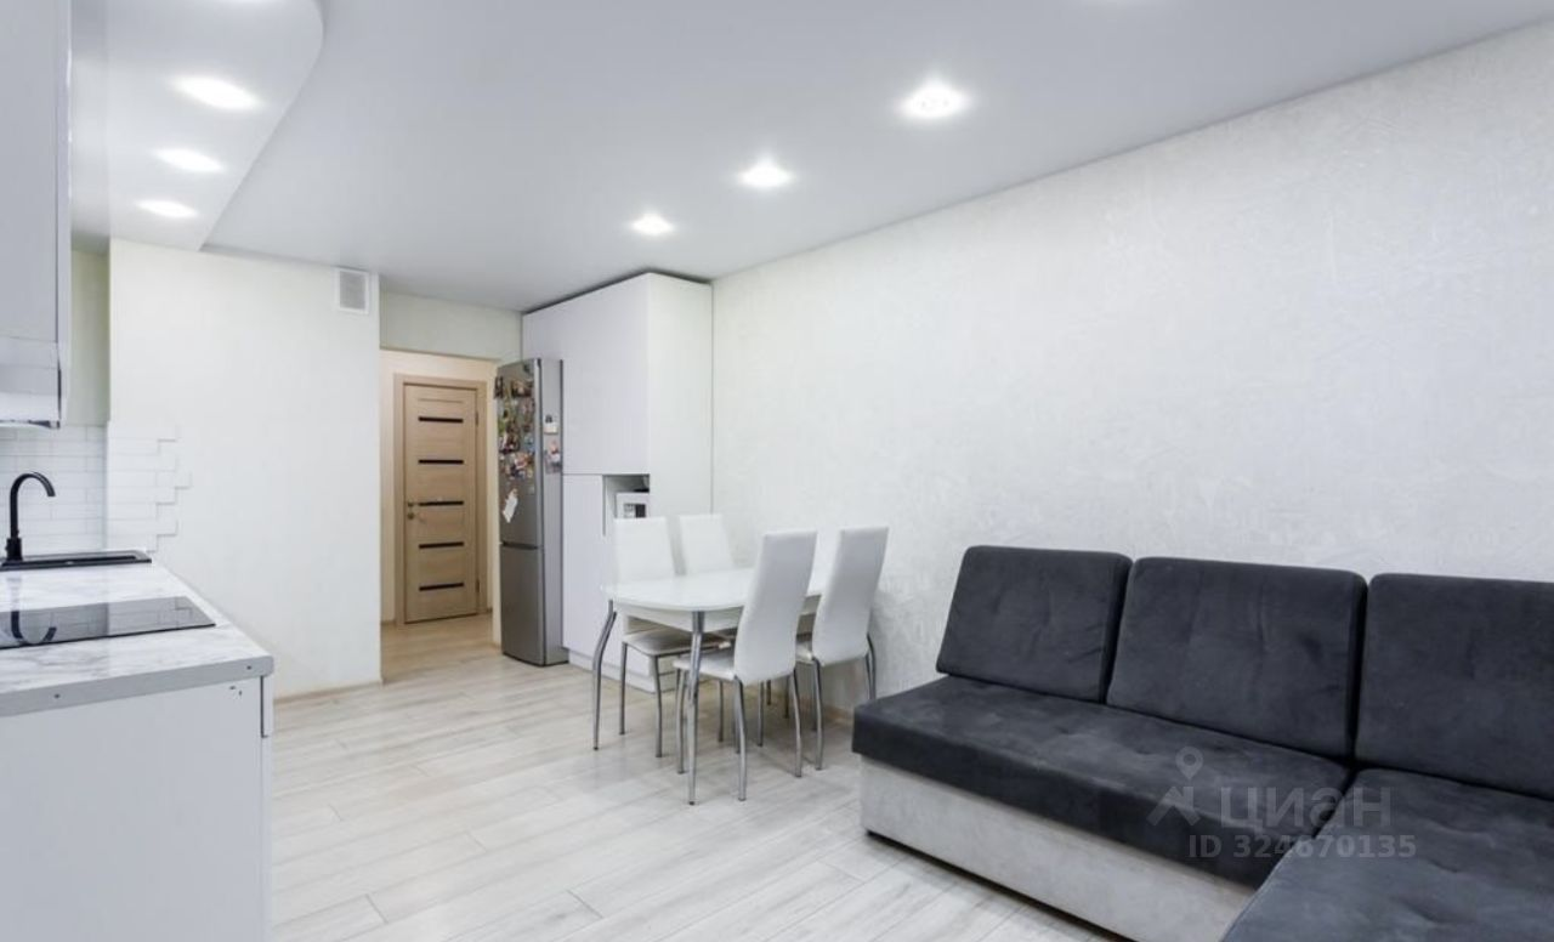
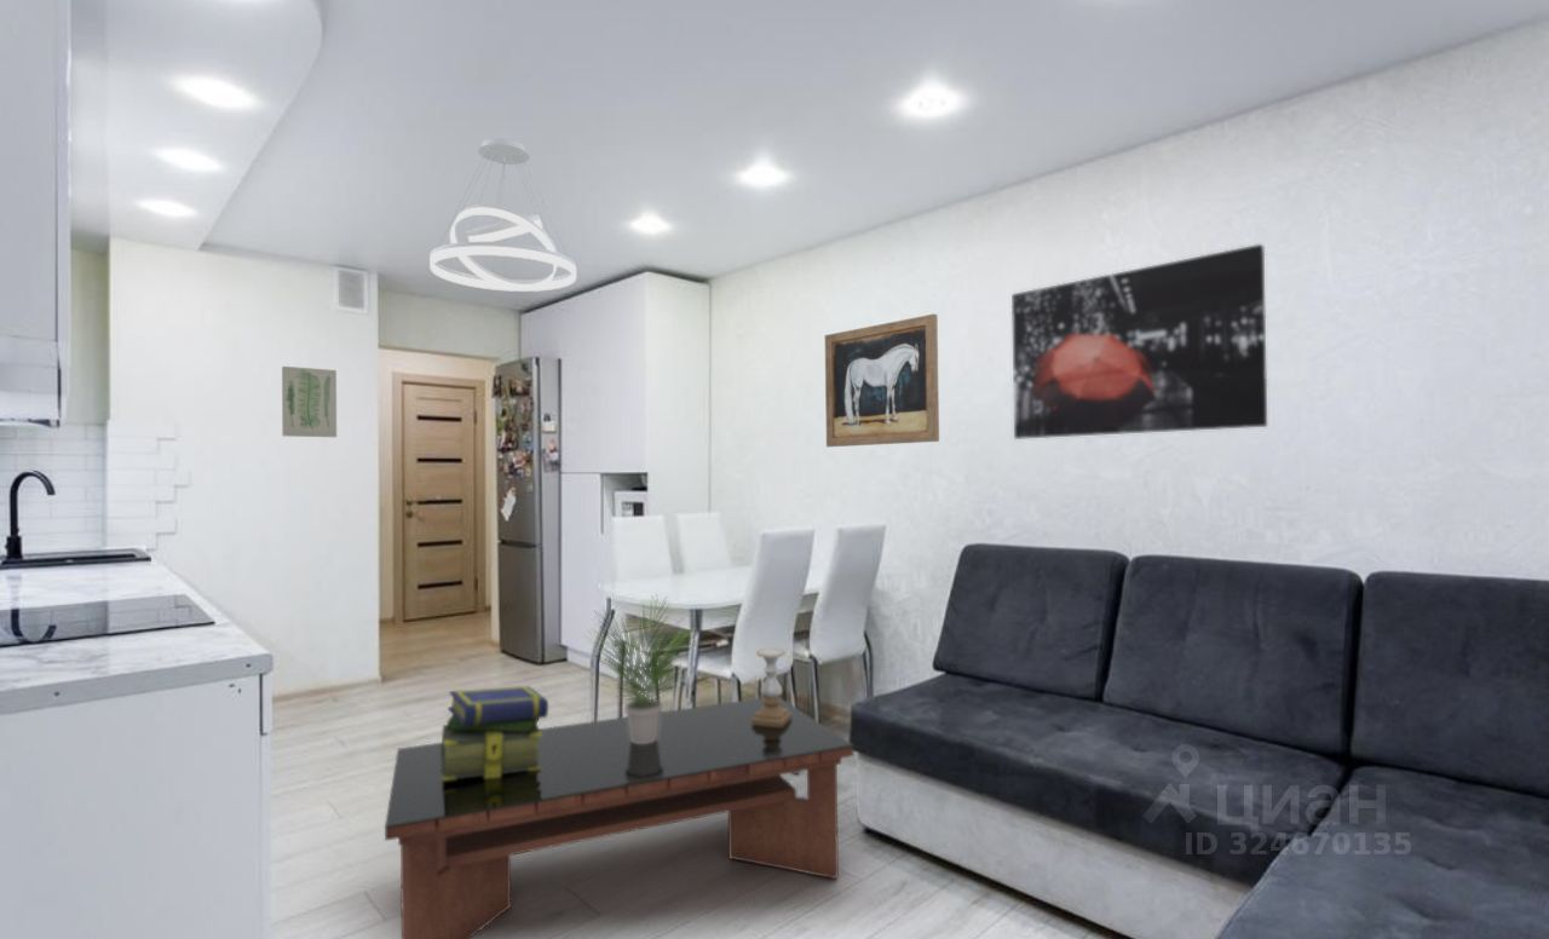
+ coffee table (624, 813)
+ pendant light (505, 214)
+ wall art (1124, 352)
+ candle holder (771, 685)
+ wall art (310, 402)
+ potted plant (641, 669)
+ wall art (877, 385)
+ stack of books (494, 726)
